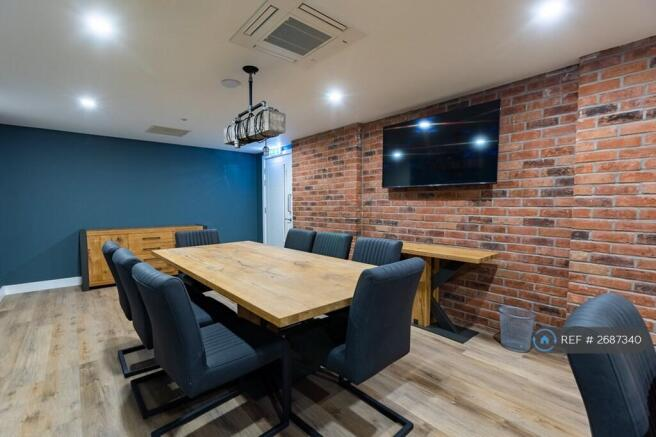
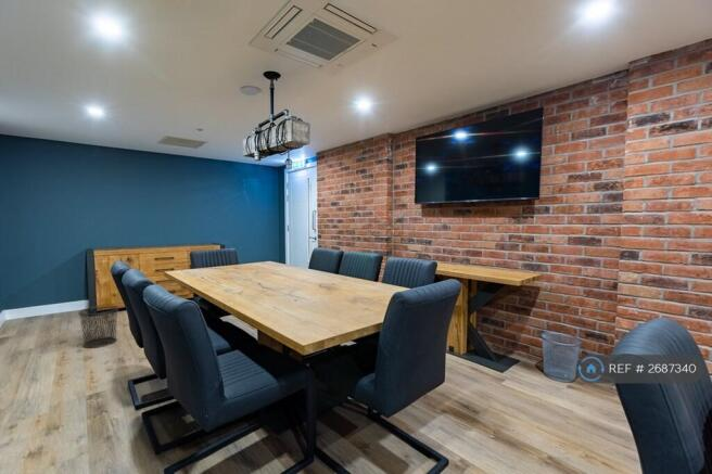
+ waste bin (99, 325)
